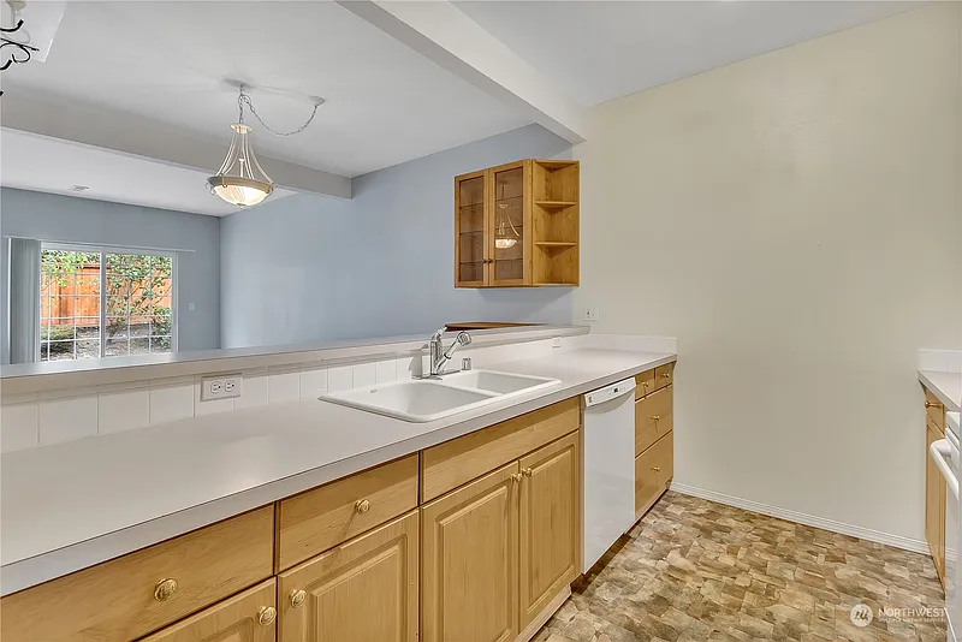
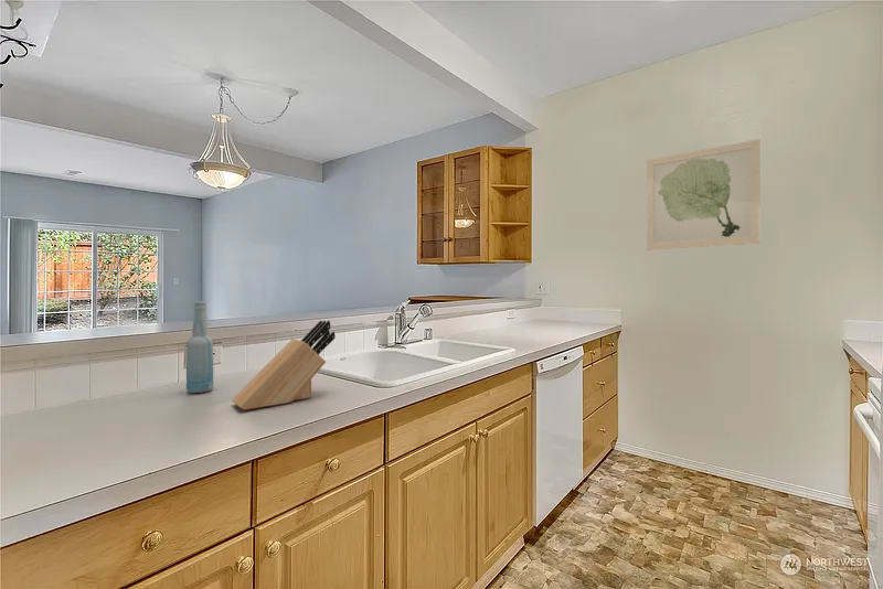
+ wall art (699, 199)
+ knife block (287, 360)
+ bottle (200, 345)
